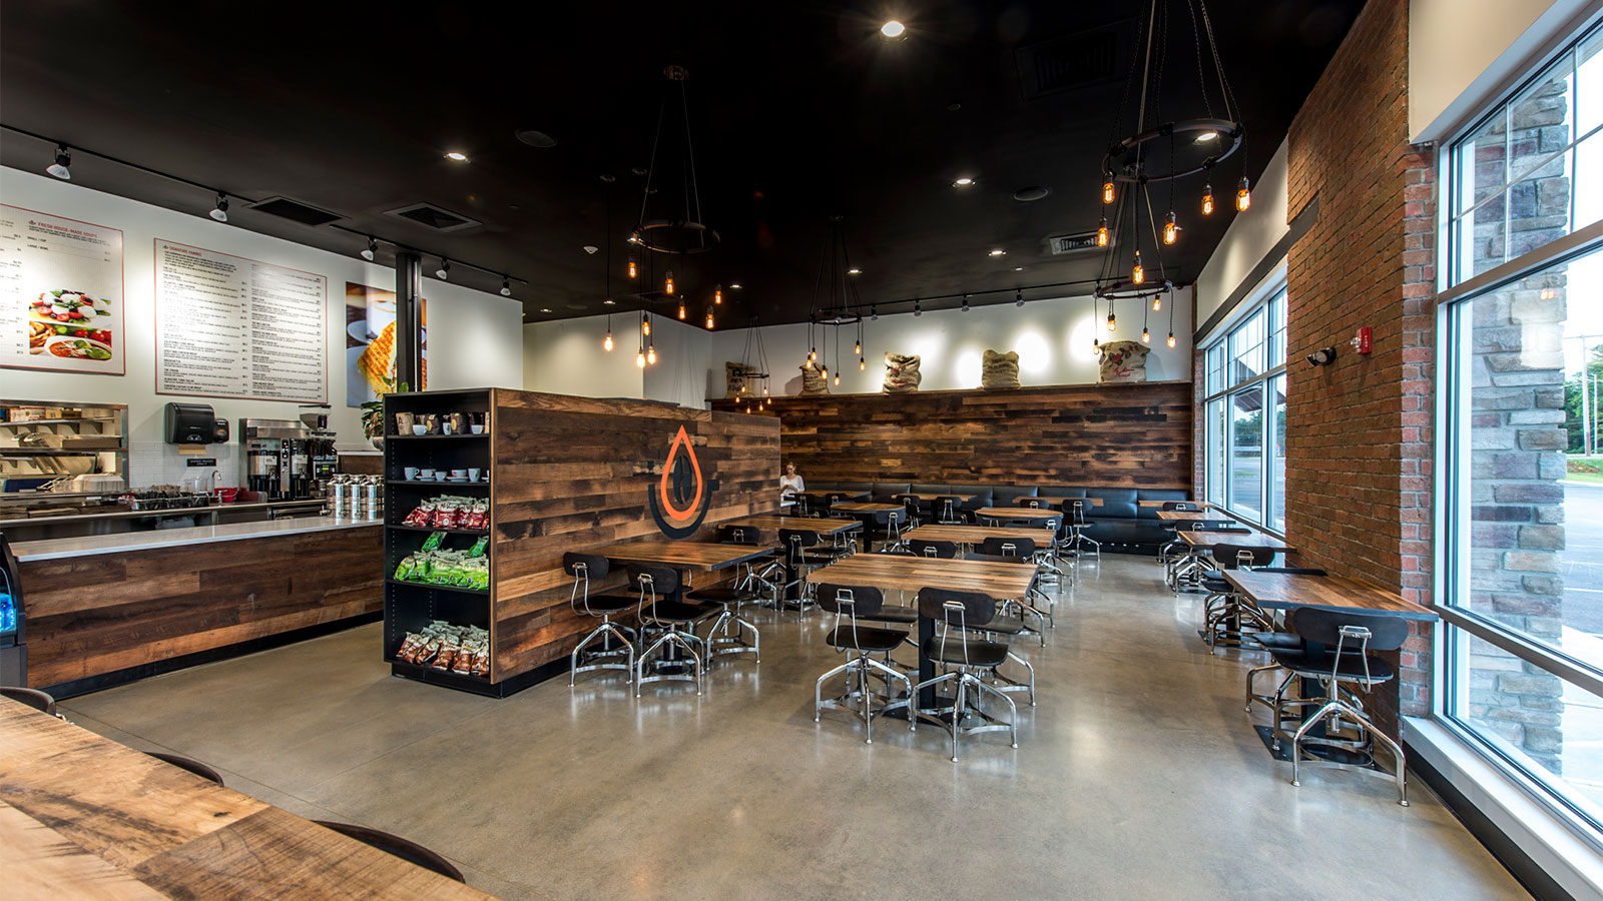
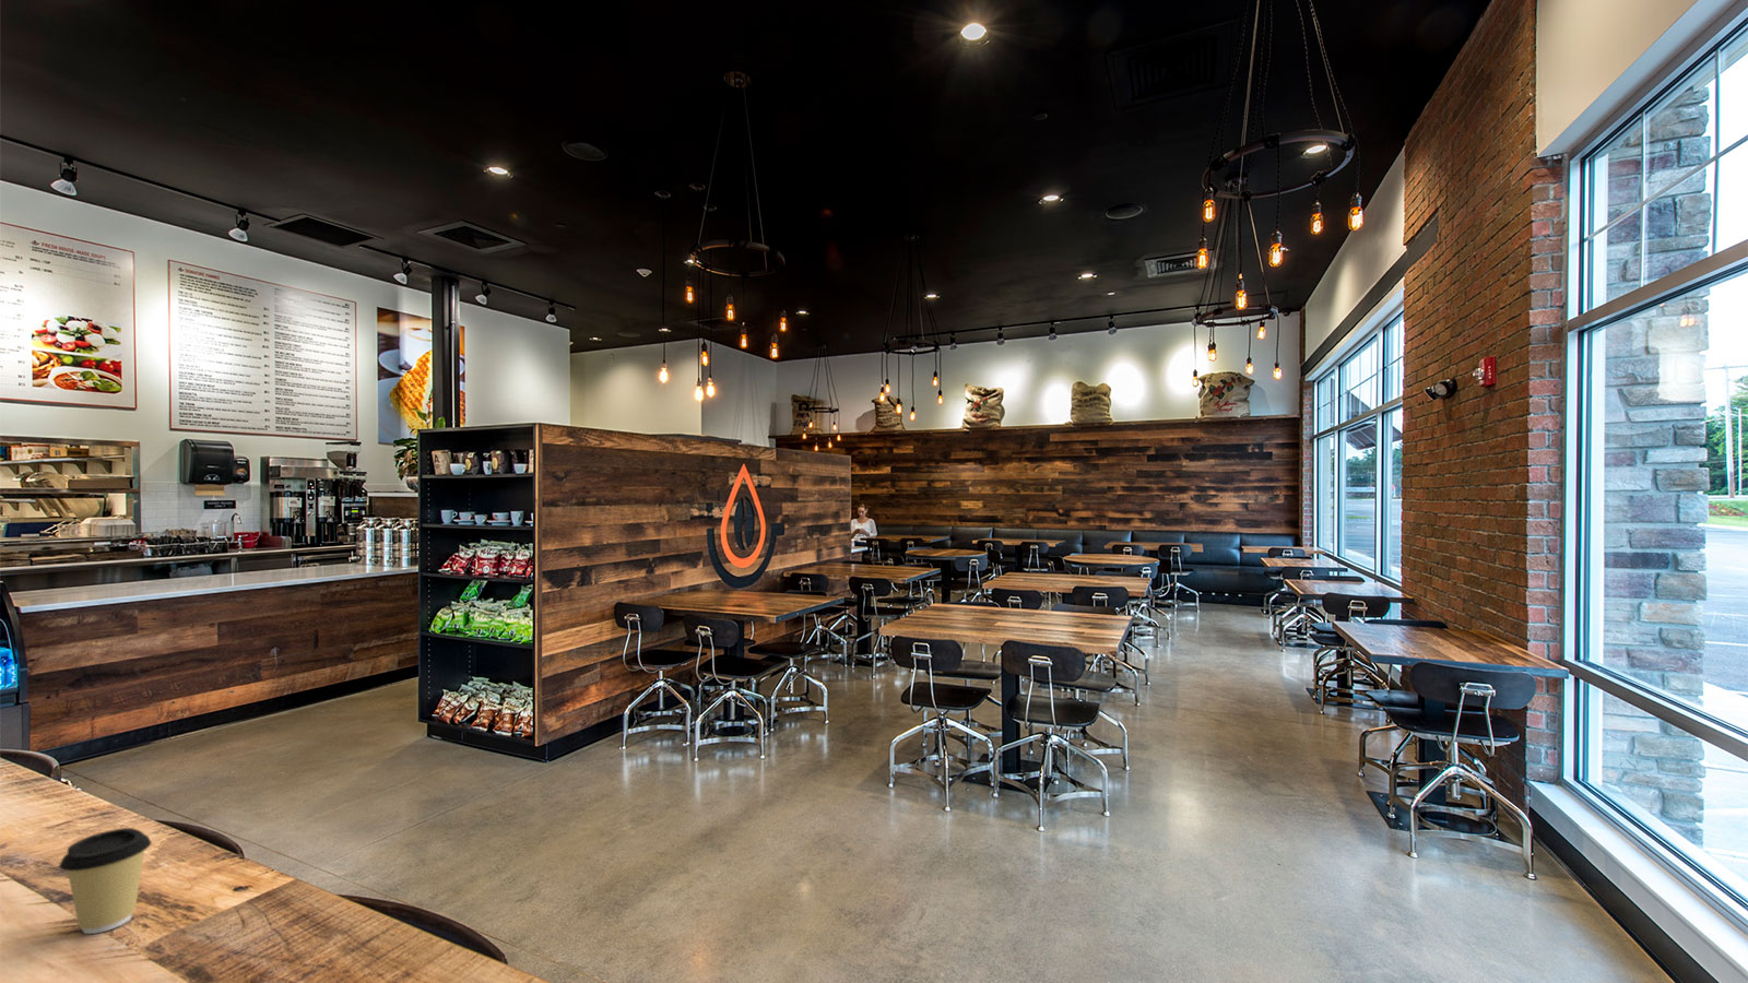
+ coffee cup (107, 881)
